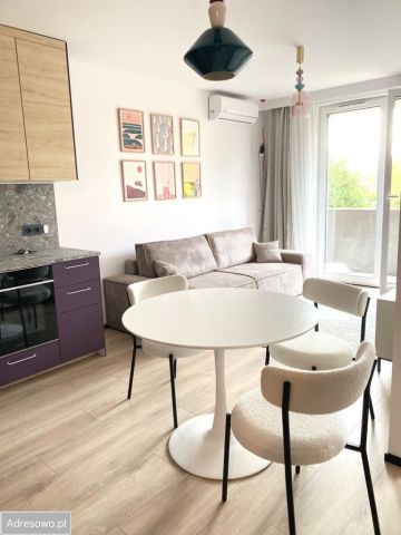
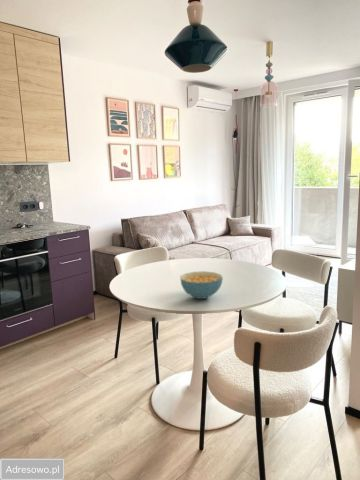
+ cereal bowl (201, 286)
